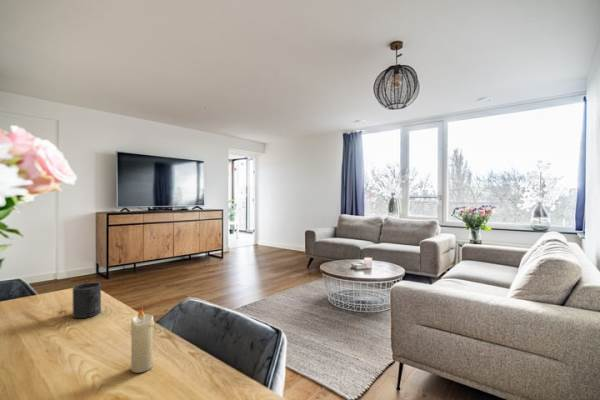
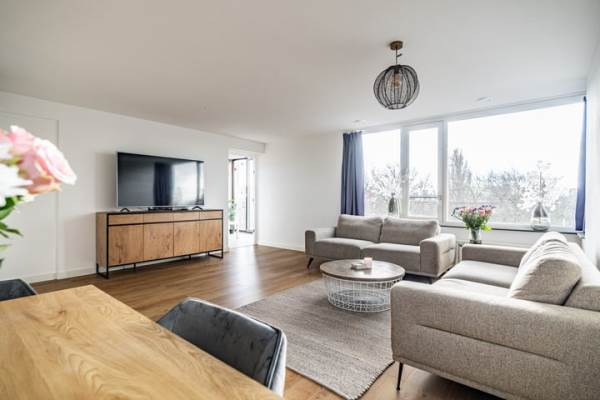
- candle (142, 337)
- mug (89, 300)
